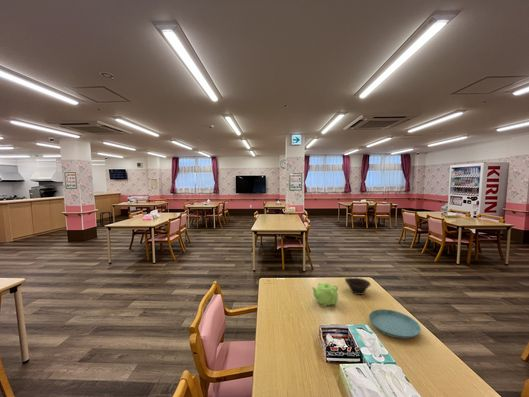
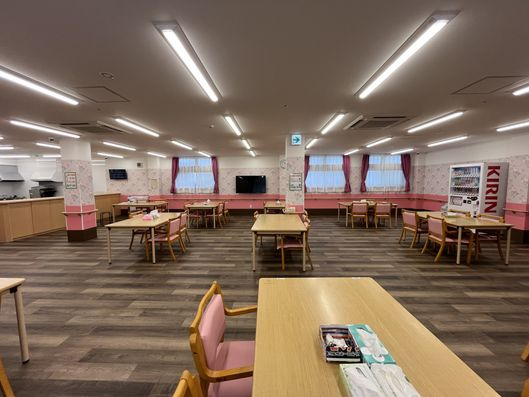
- saucer (393, 324)
- bowl (357, 286)
- teapot (324, 293)
